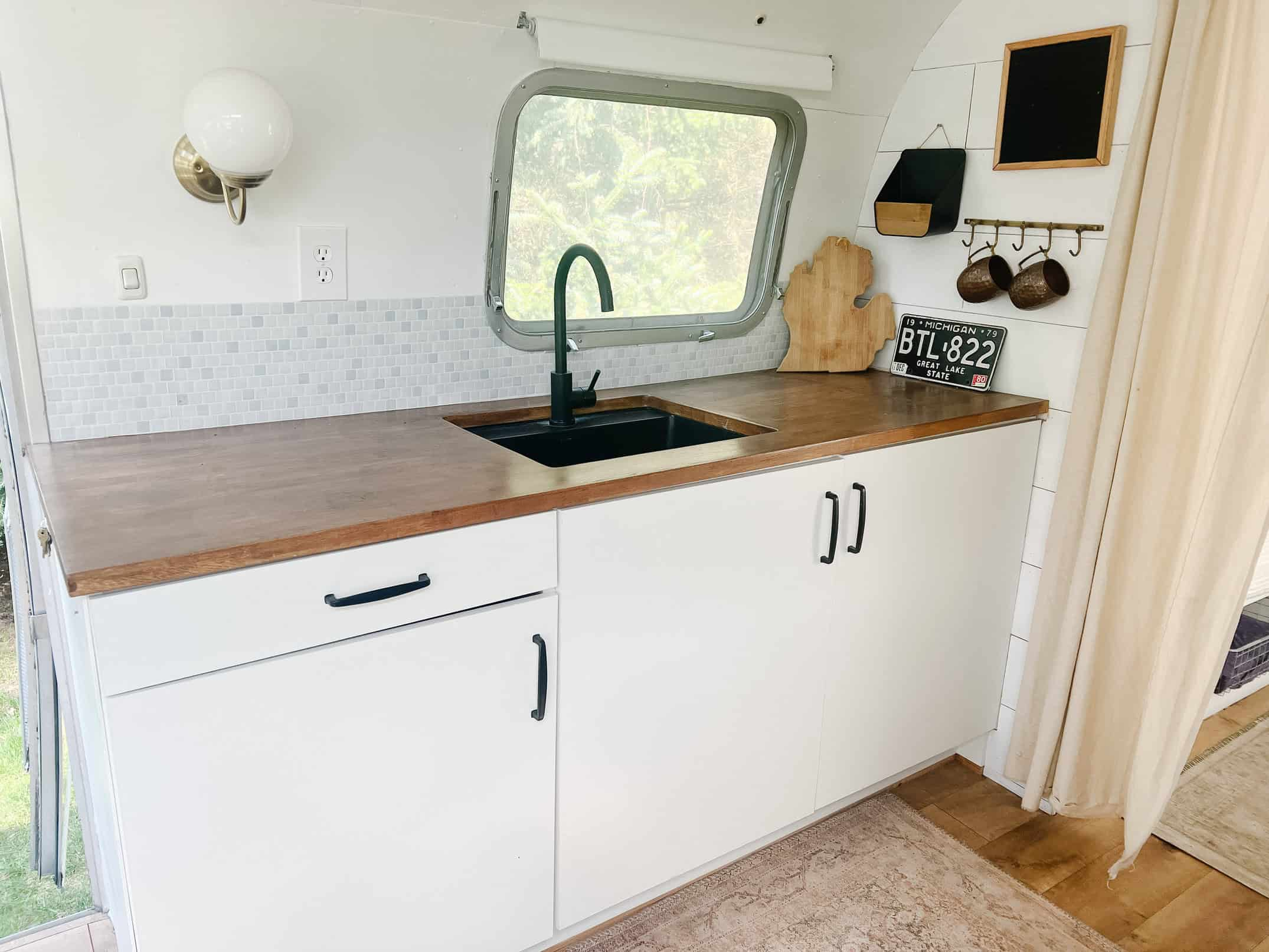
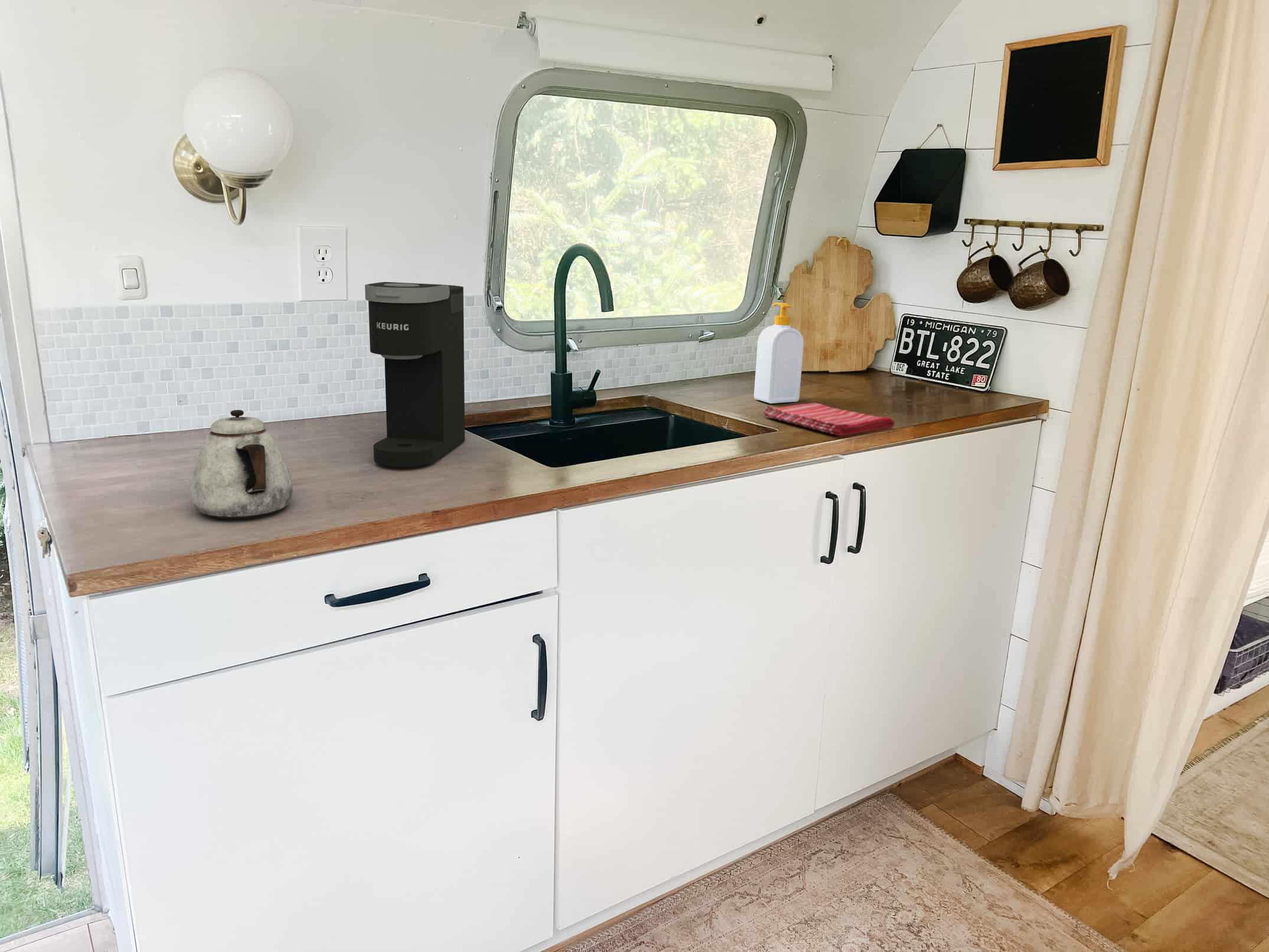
+ teapot (237, 457)
+ soap bottle (779, 352)
+ coffee maker (419, 368)
+ dish towel (828, 417)
